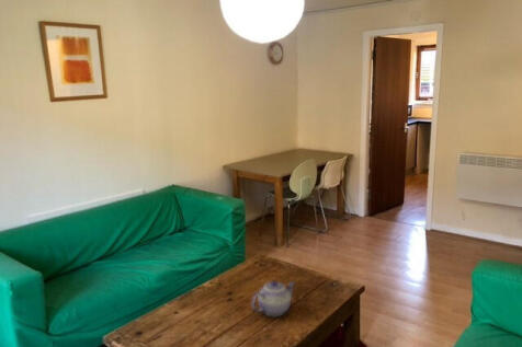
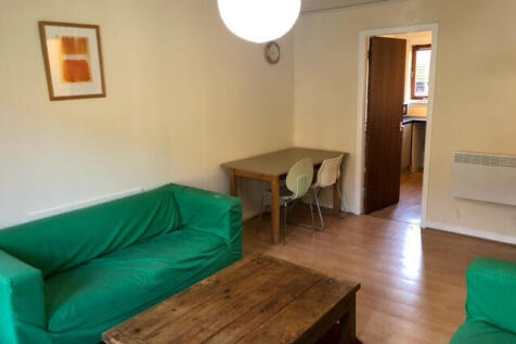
- teapot (274, 296)
